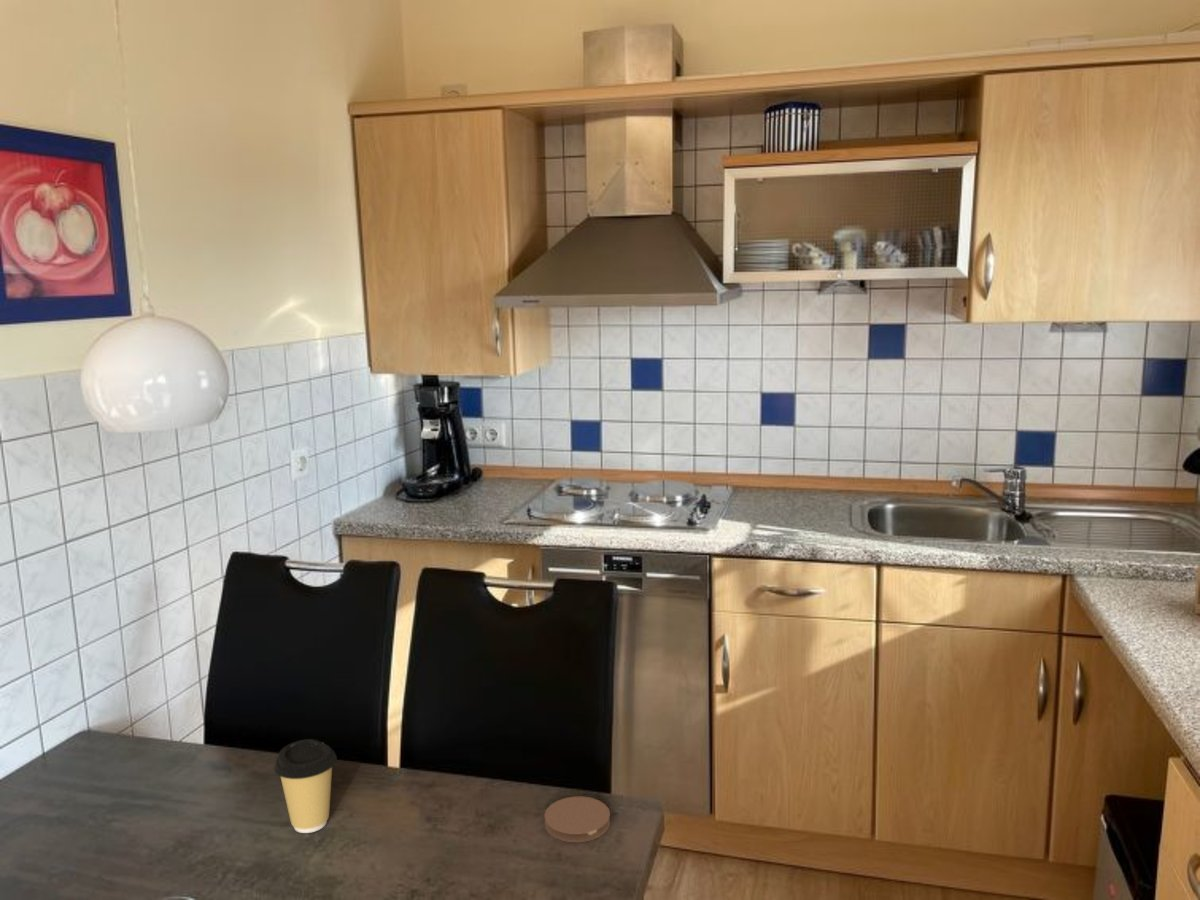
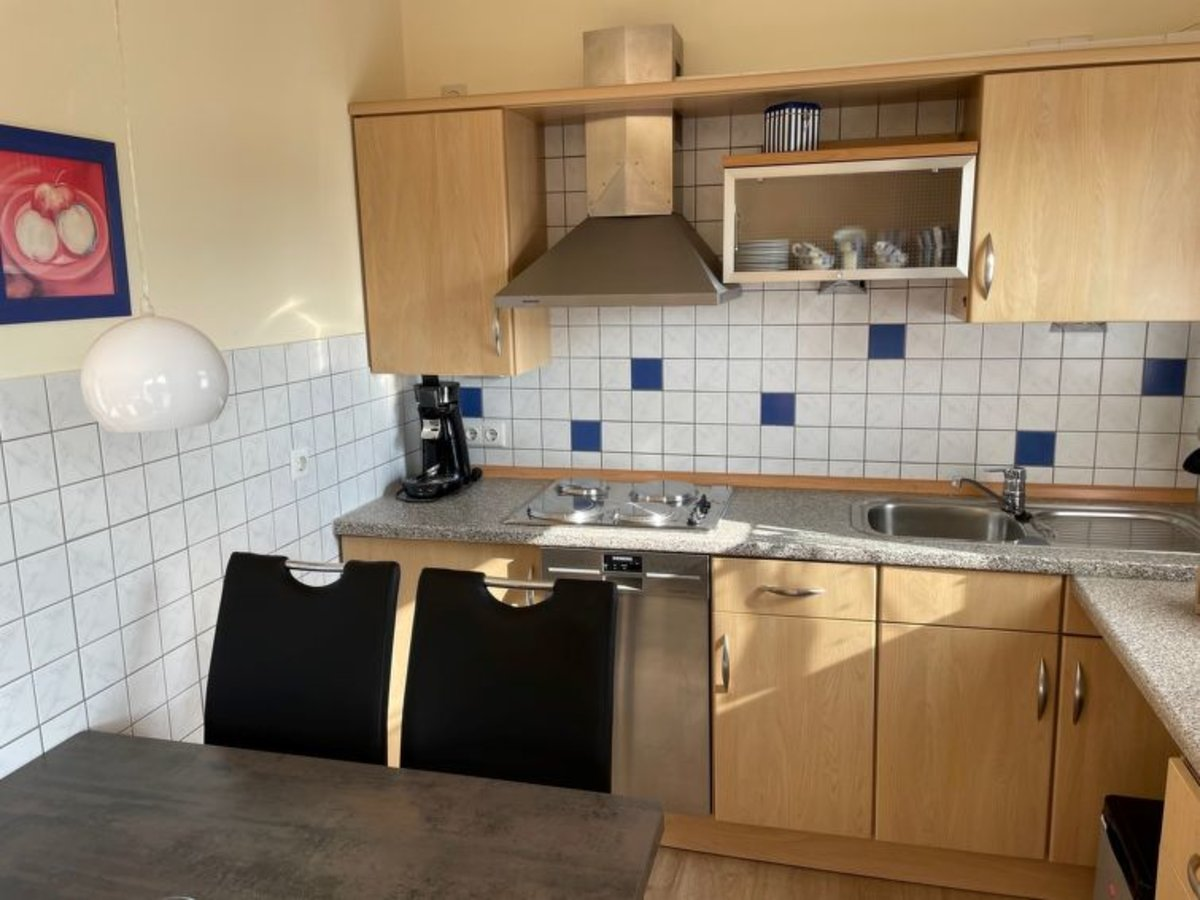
- coffee cup (307, 787)
- coaster (577, 818)
